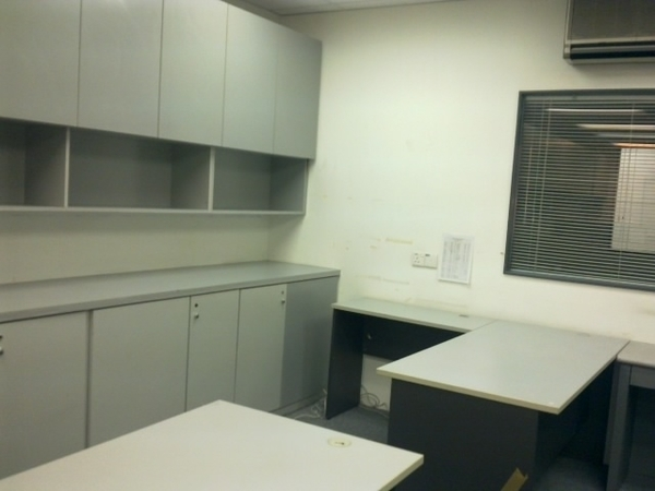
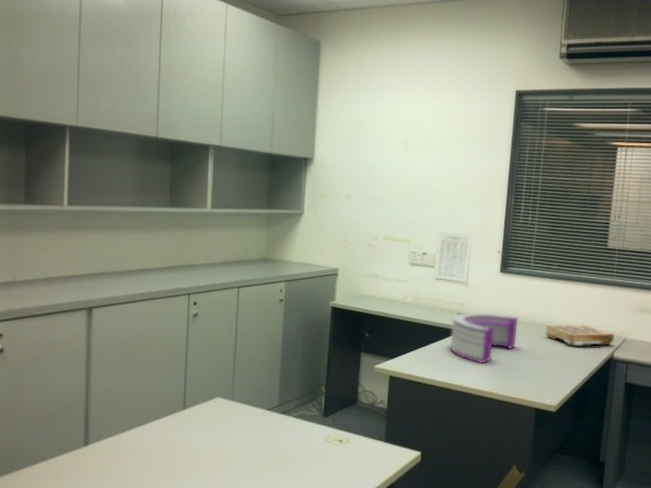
+ book (579, 335)
+ reception desk (477, 334)
